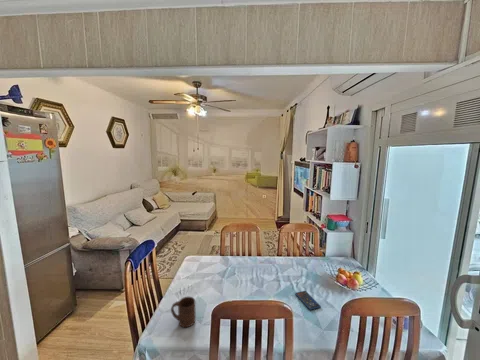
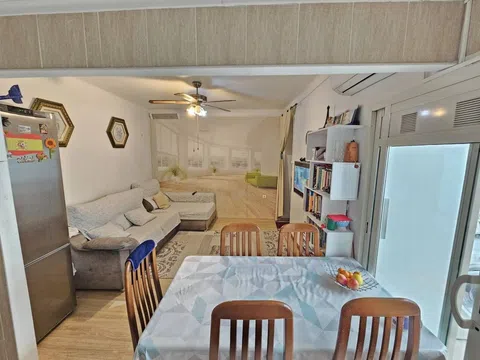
- cup (184, 312)
- smartphone (307, 299)
